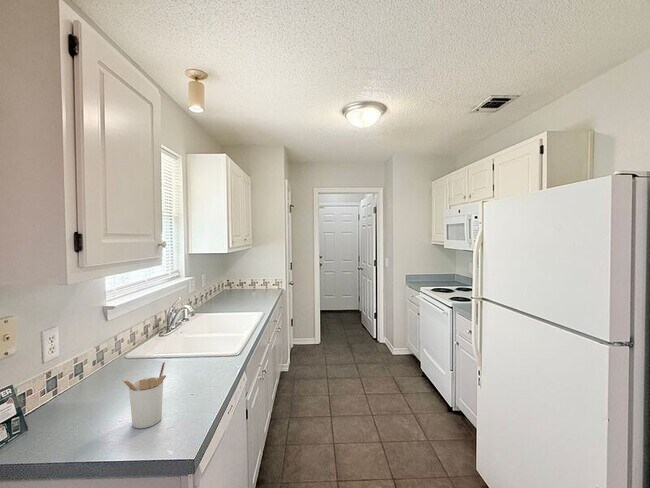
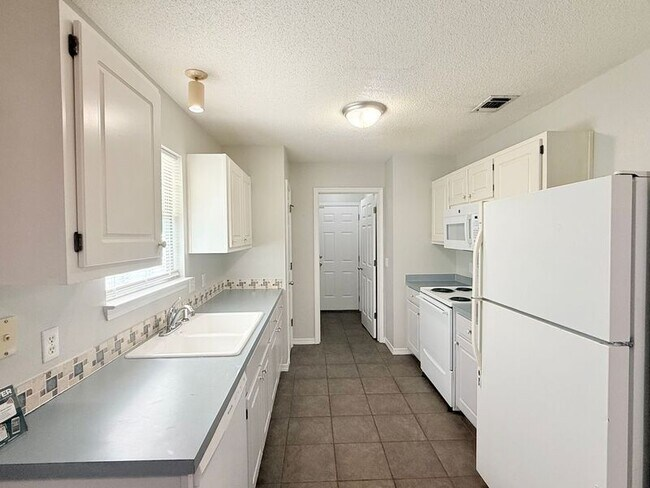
- utensil holder (148, 396)
